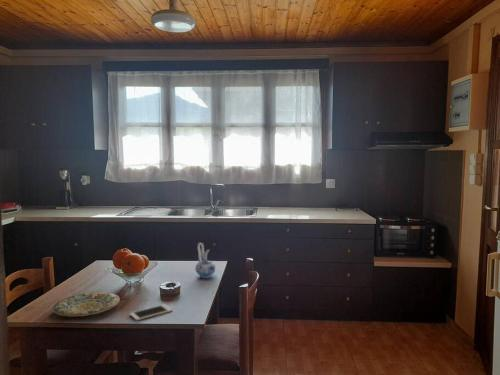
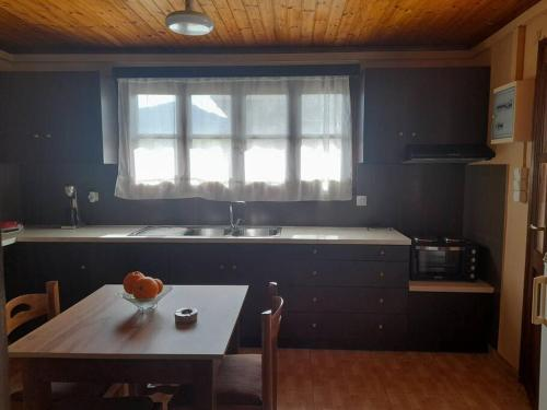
- plate (87, 306)
- cell phone (151, 312)
- ceramic pitcher (205, 260)
